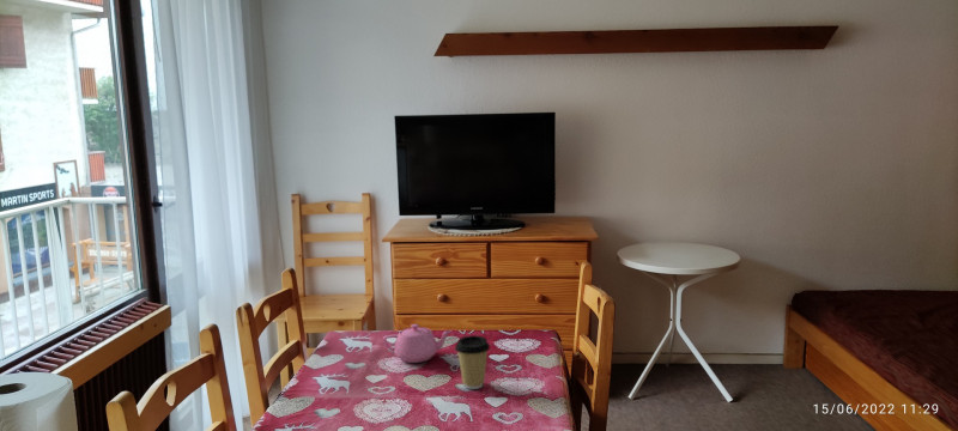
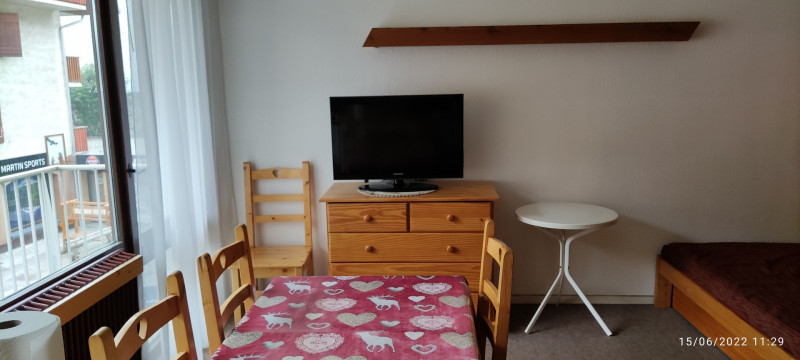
- teapot (417, 341)
- coffee cup (472, 363)
